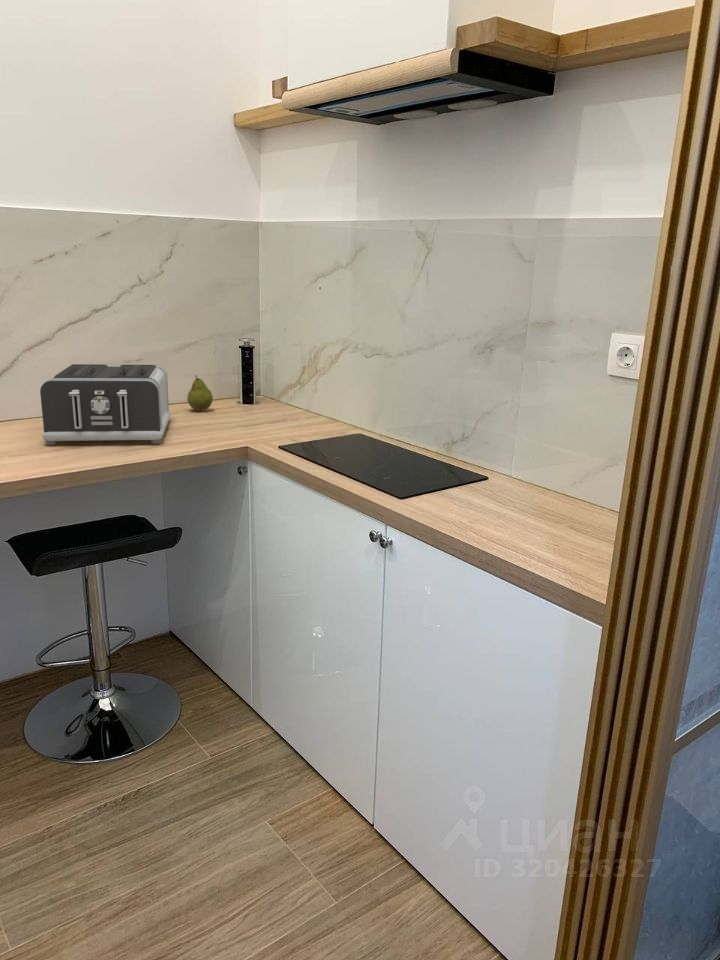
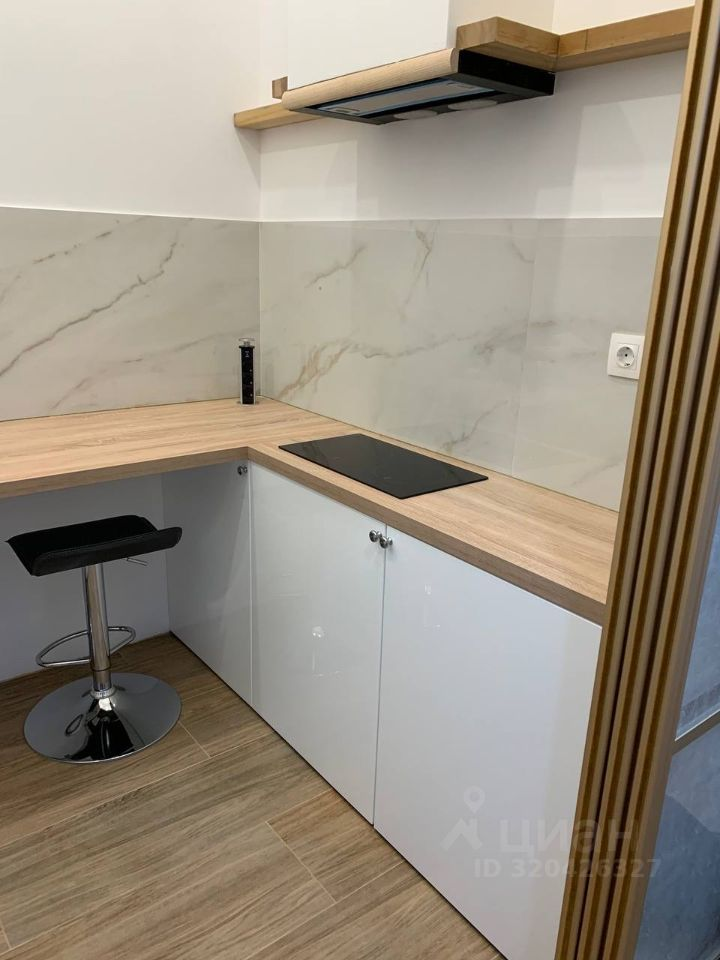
- fruit (199, 392)
- toaster (109, 402)
